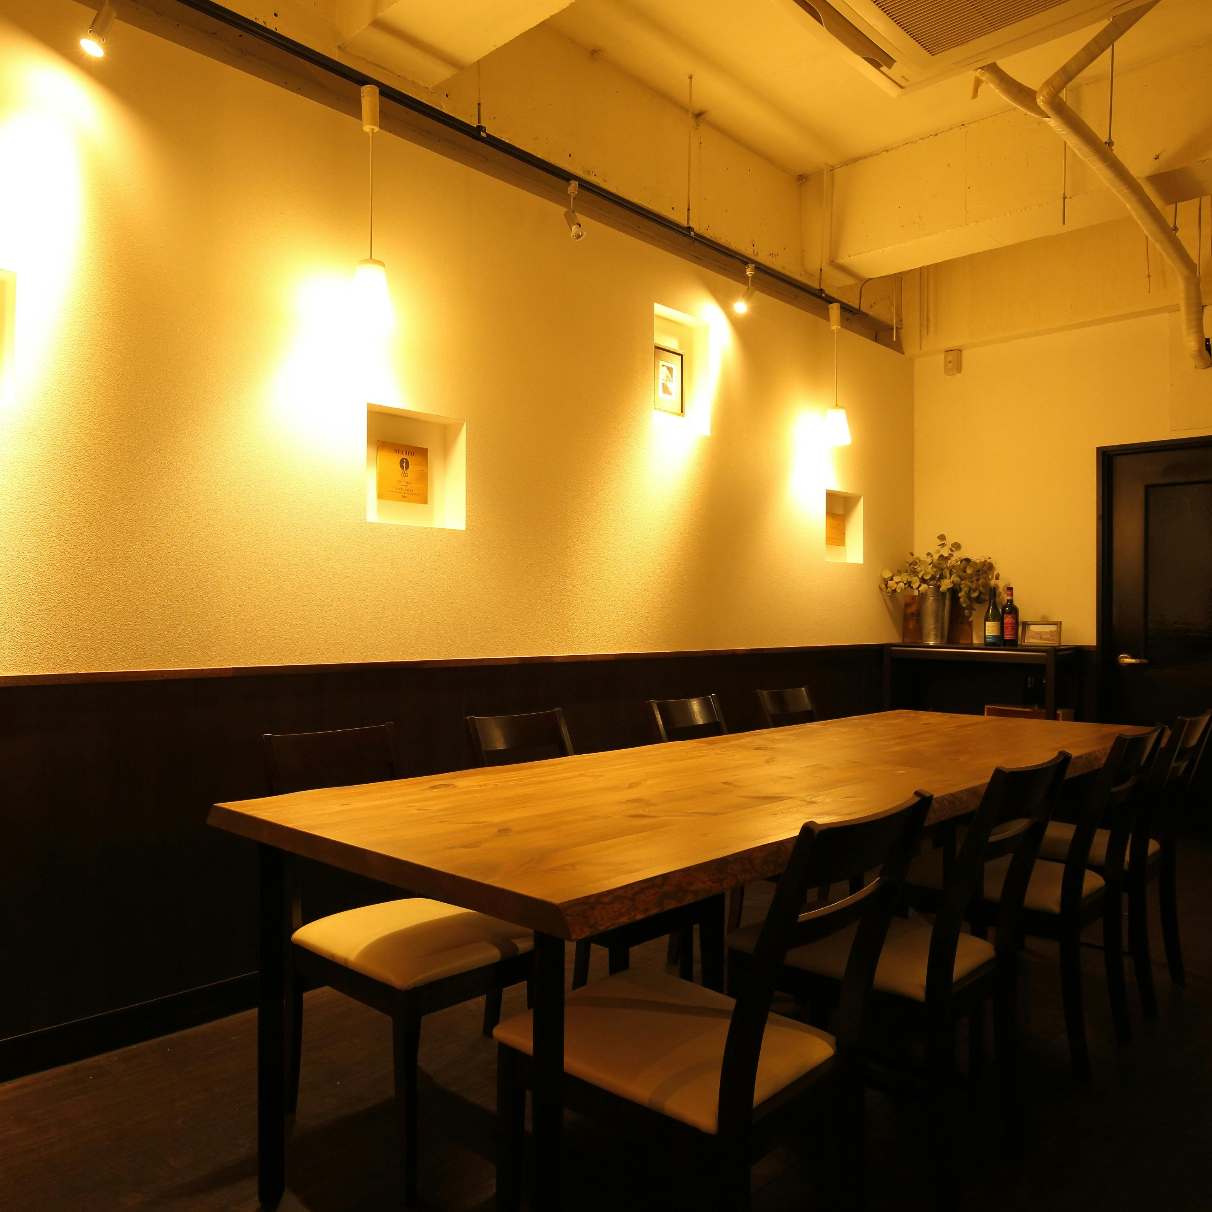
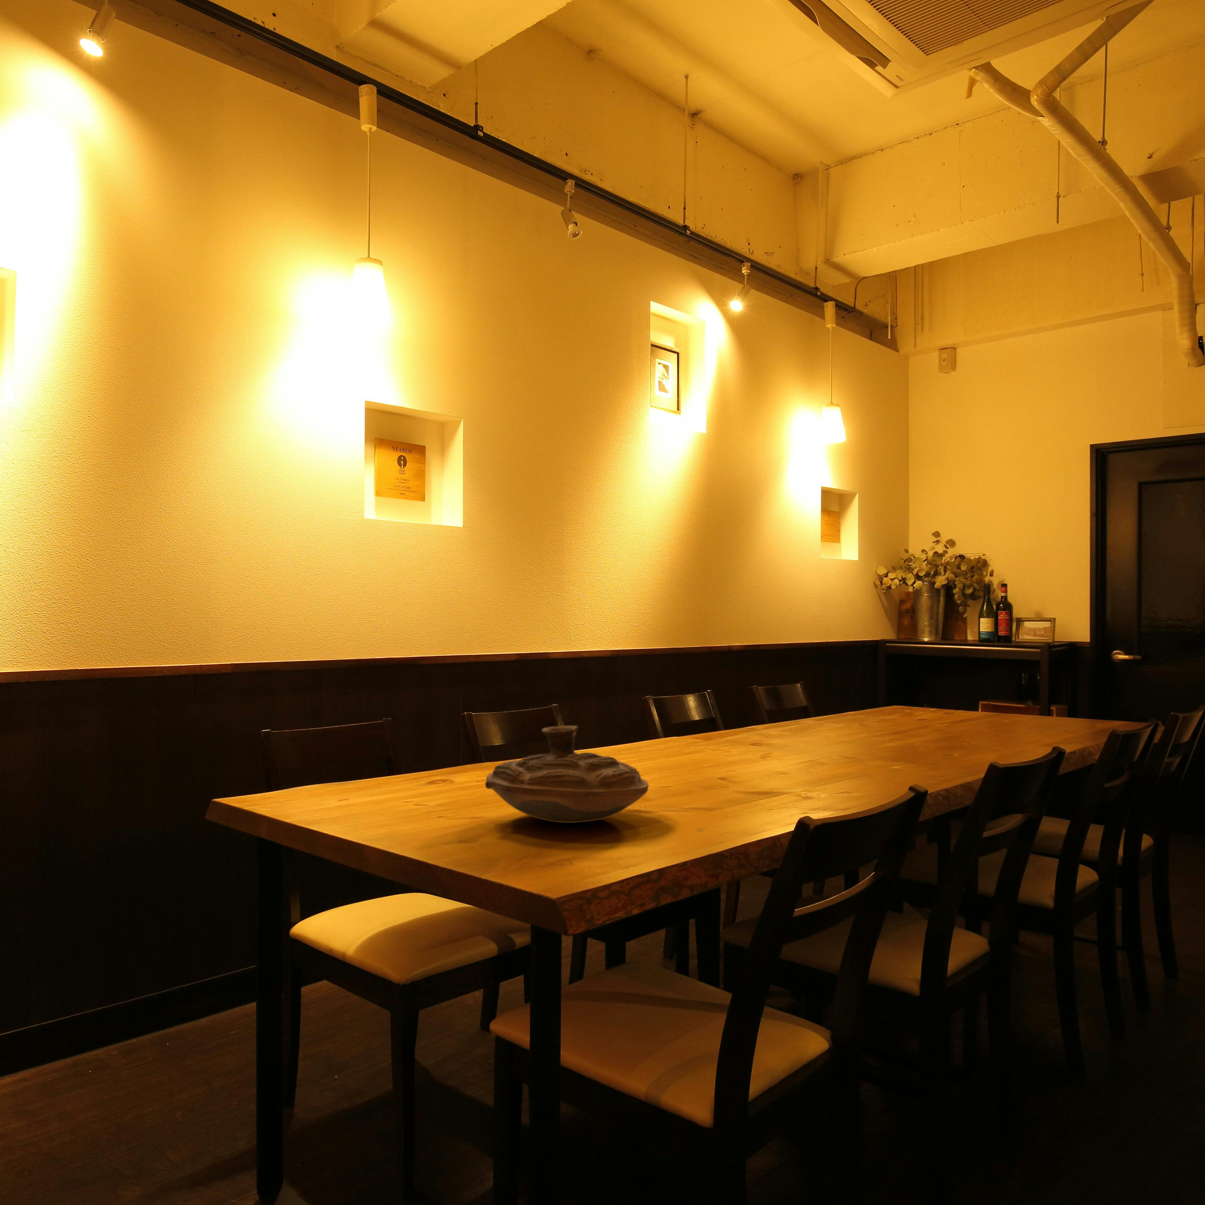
+ decorative bowl (567, 772)
